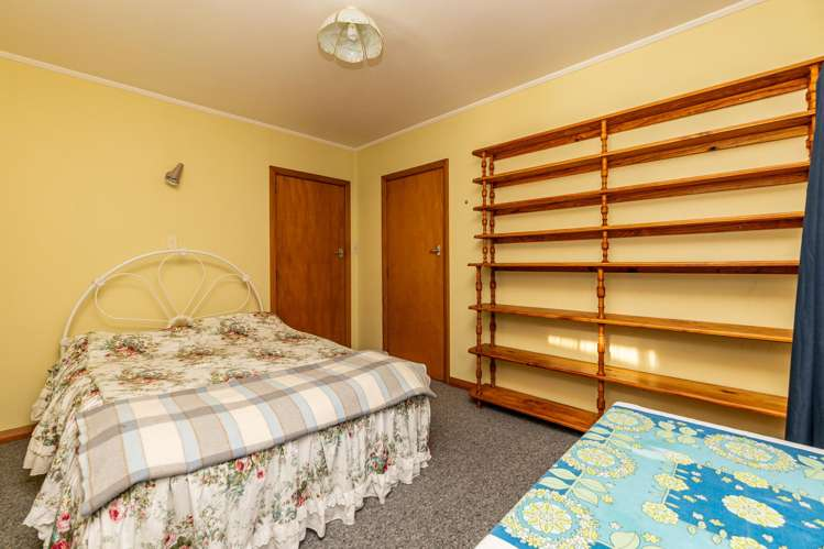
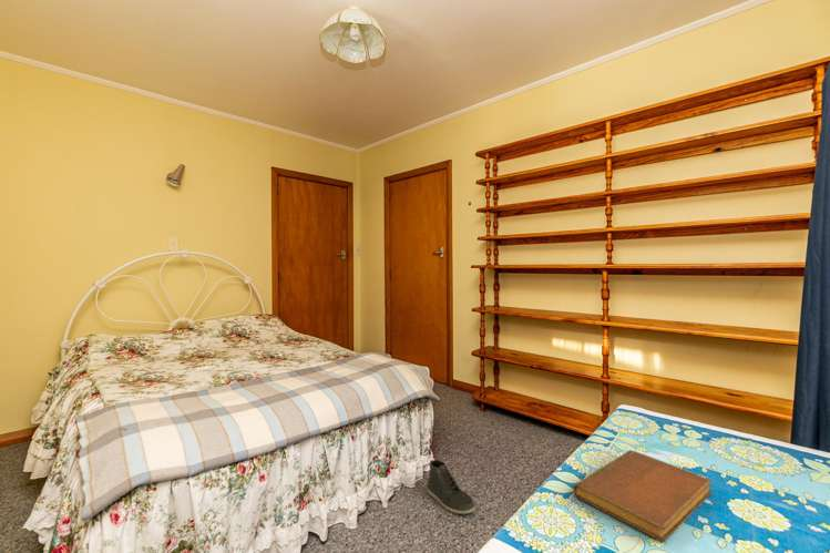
+ notebook (643, 487)
+ sneaker (449, 485)
